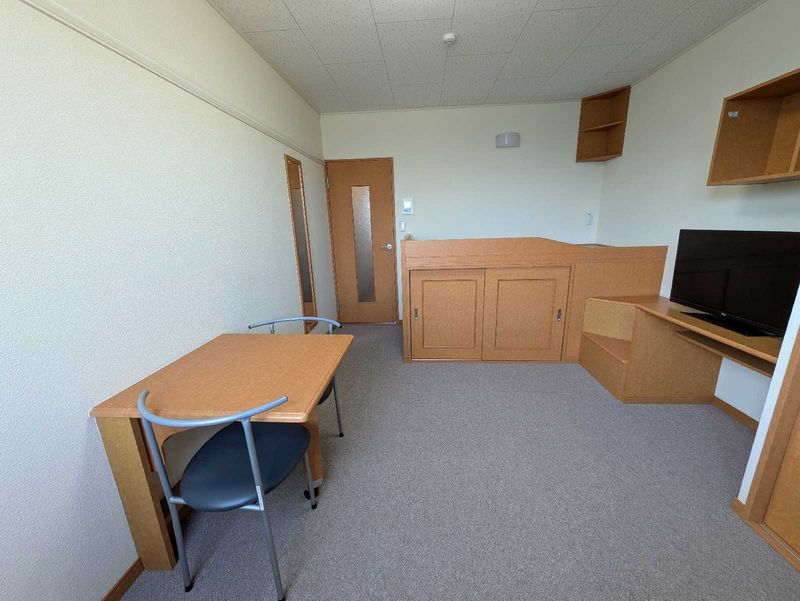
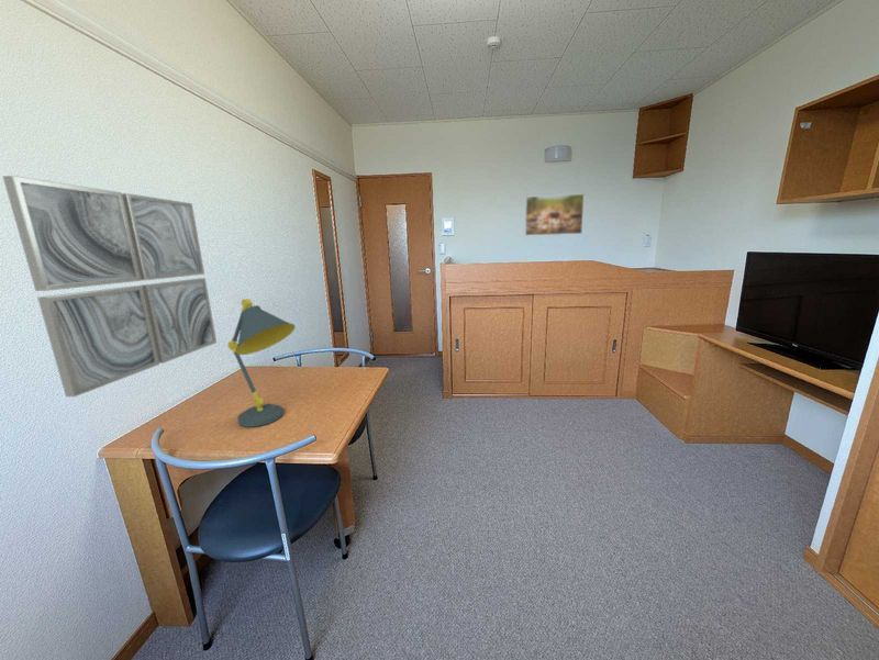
+ desk lamp (253, 353)
+ wall art (140, 280)
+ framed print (554, 215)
